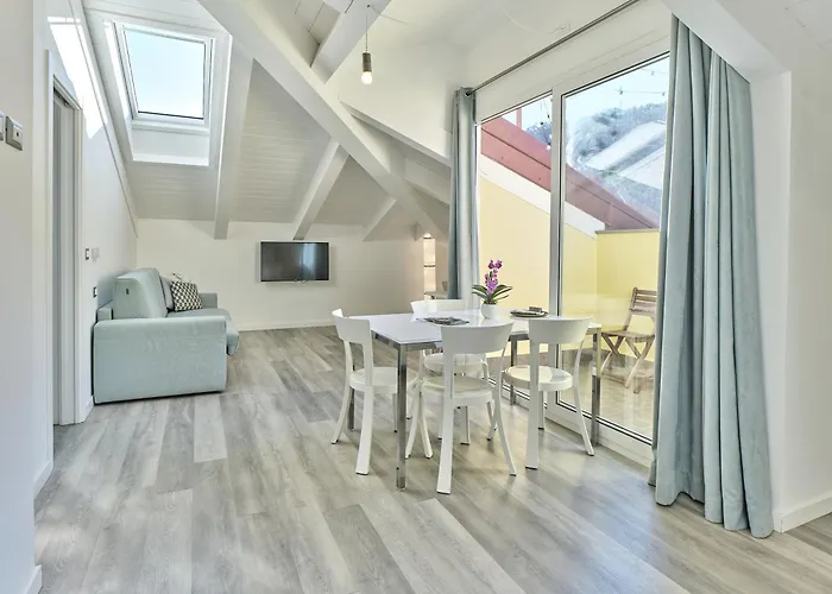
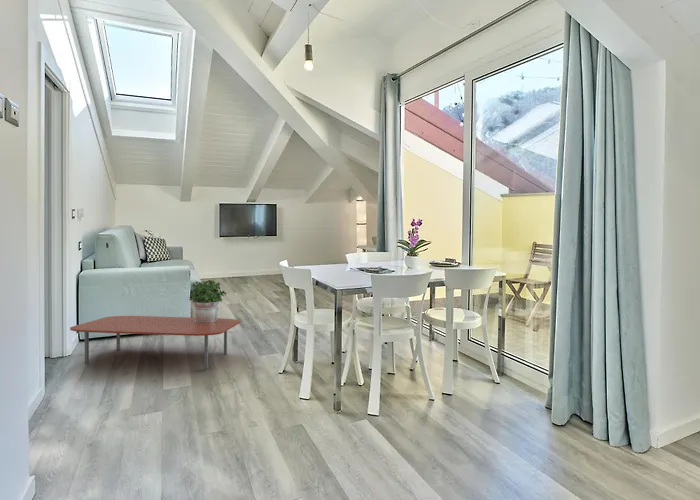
+ coffee table (159, 334)
+ potted plant (207, 300)
